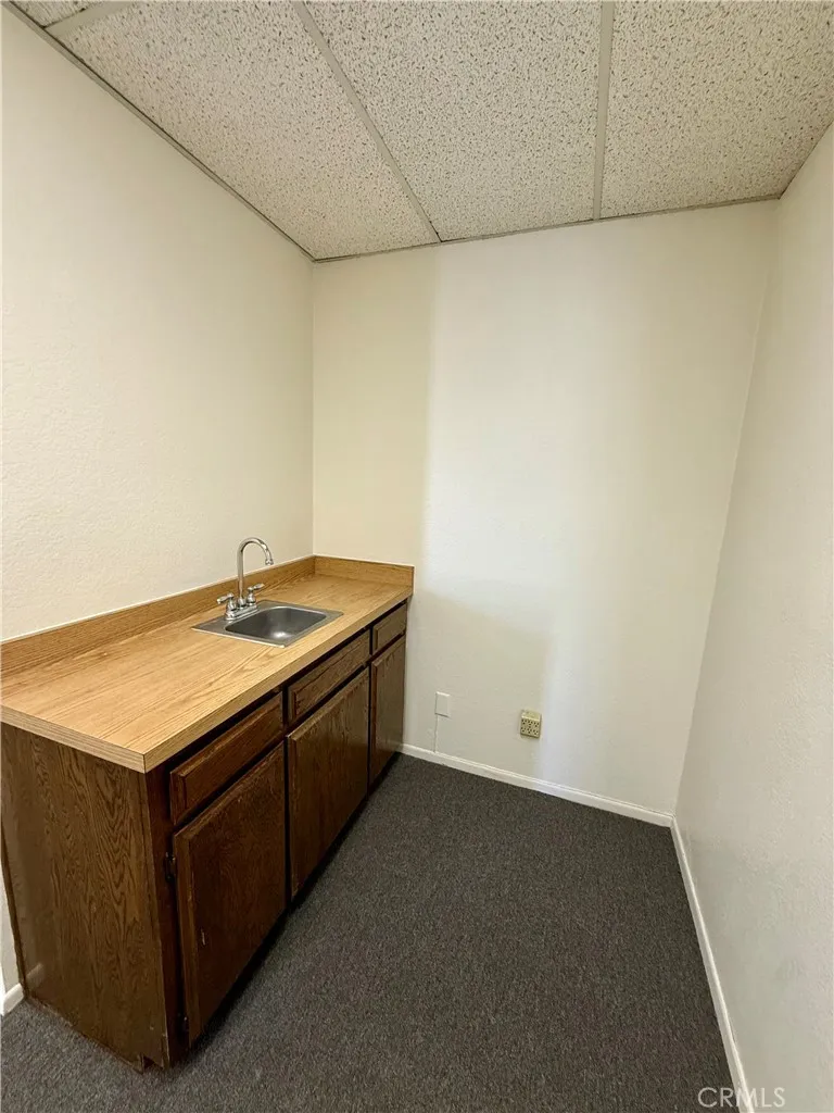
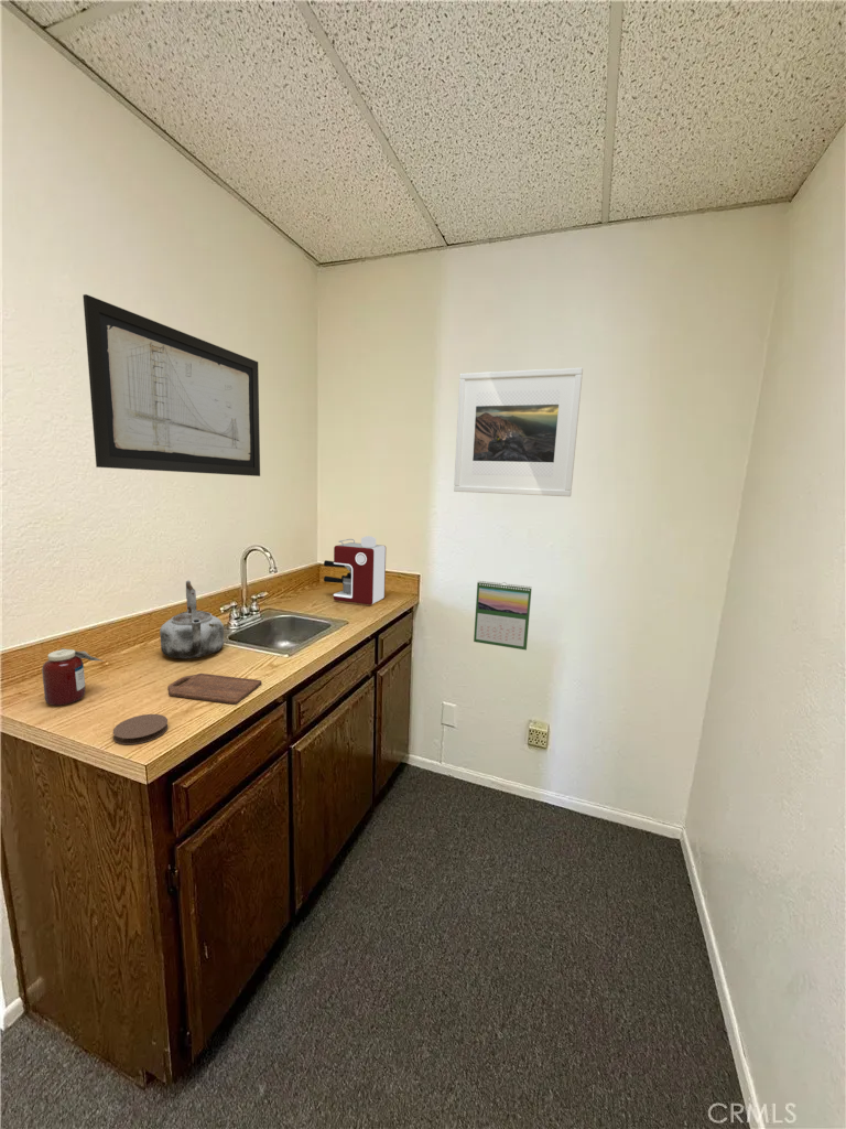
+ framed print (513, 433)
+ kettle (193, 620)
+ jar (70, 674)
+ coffee maker (350, 567)
+ calendar (501, 614)
+ coaster (141, 728)
+ cutting board (212, 687)
+ wall art (191, 405)
